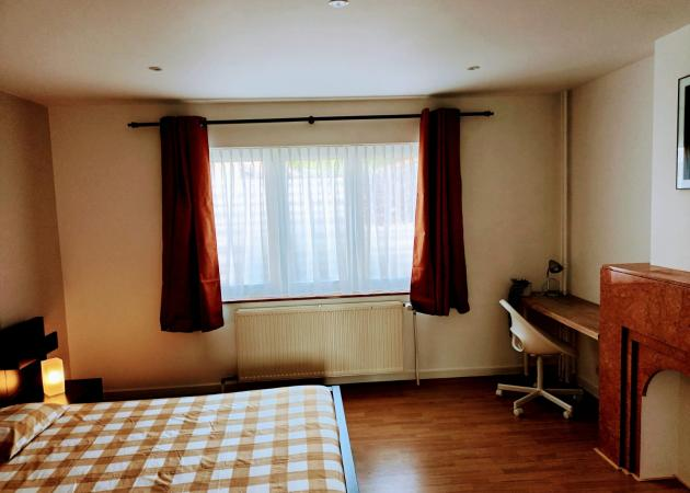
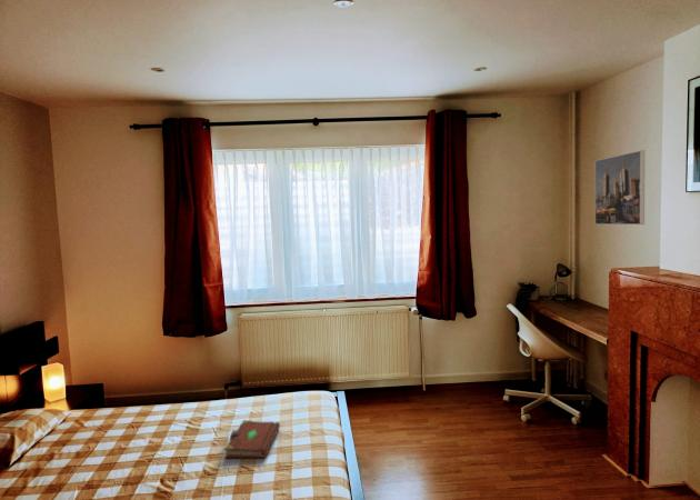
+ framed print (618, 190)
+ book (253, 437)
